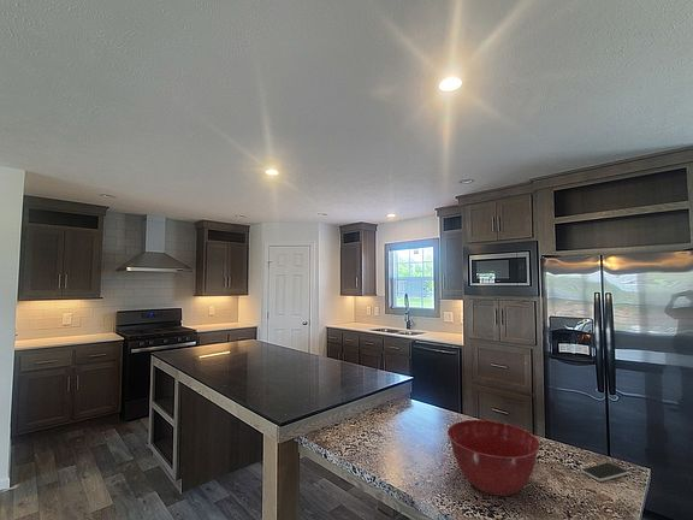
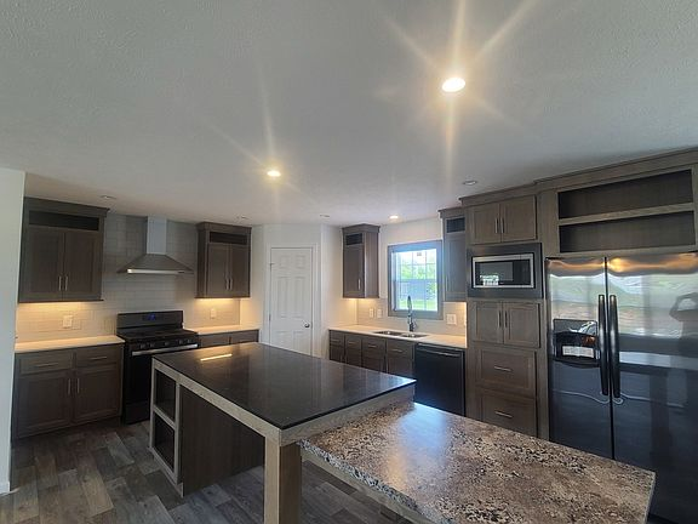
- smartphone (604, 471)
- mixing bowl (492, 459)
